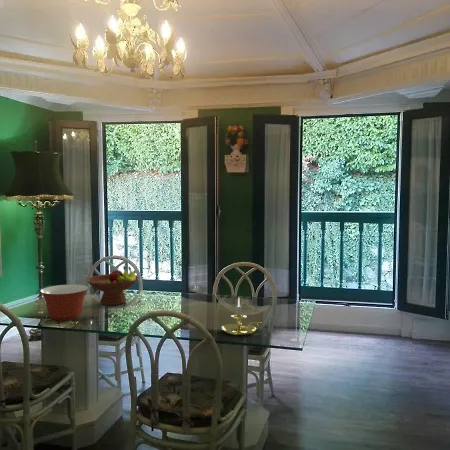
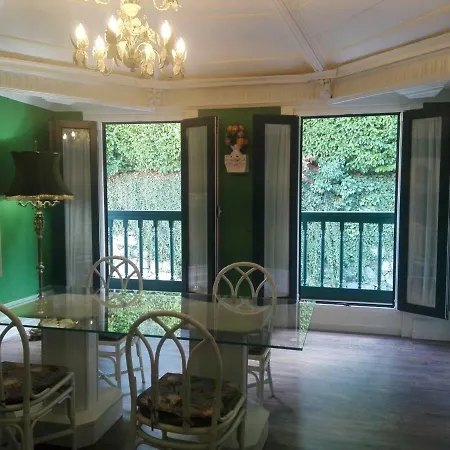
- candle holder (241, 314)
- fruit bowl (113, 285)
- mixing bowl (65, 303)
